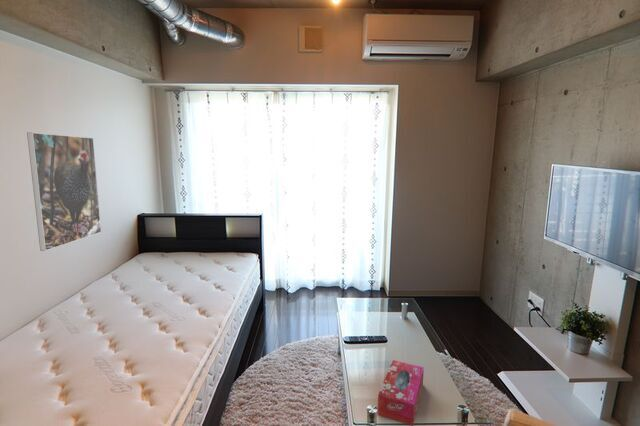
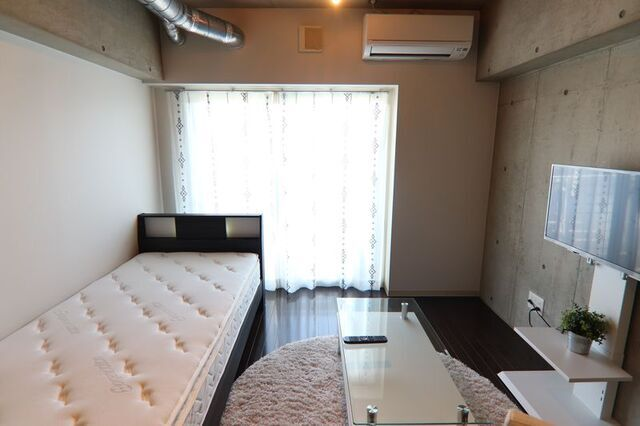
- tissue box (402, 389)
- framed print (69, 189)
